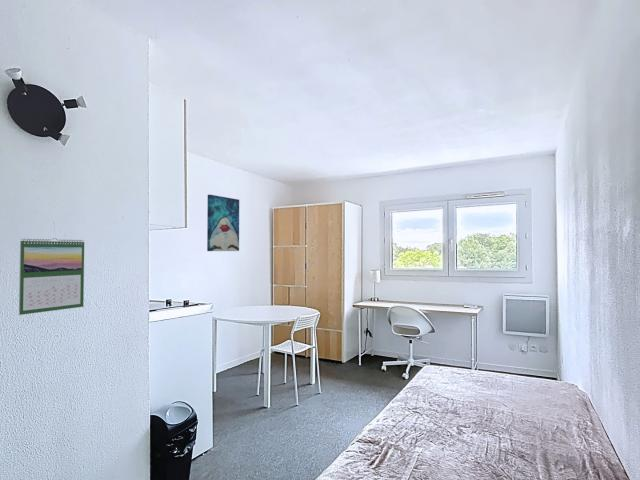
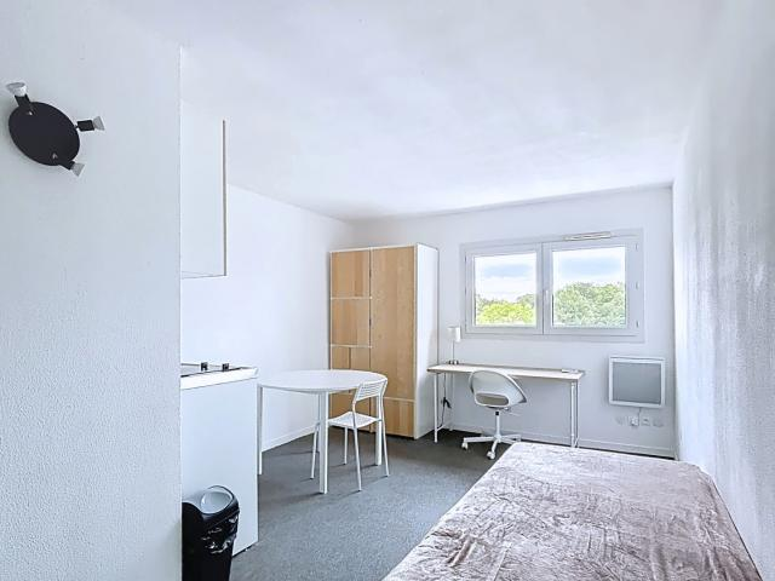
- wall art (224, 224)
- calendar (53, 274)
